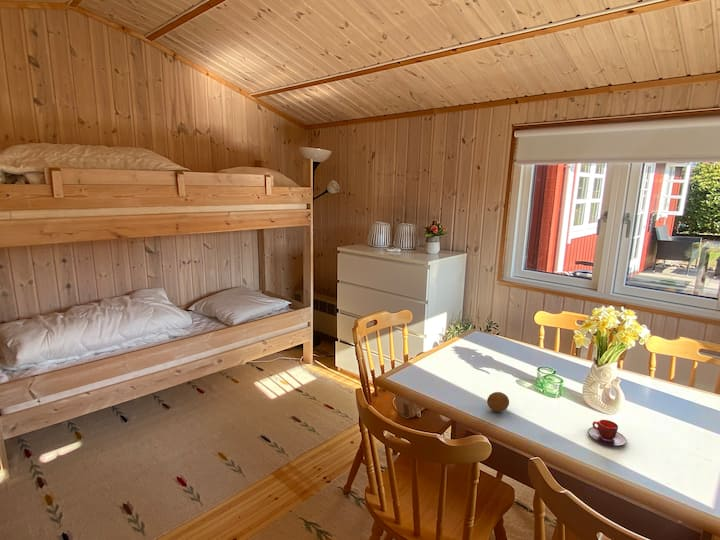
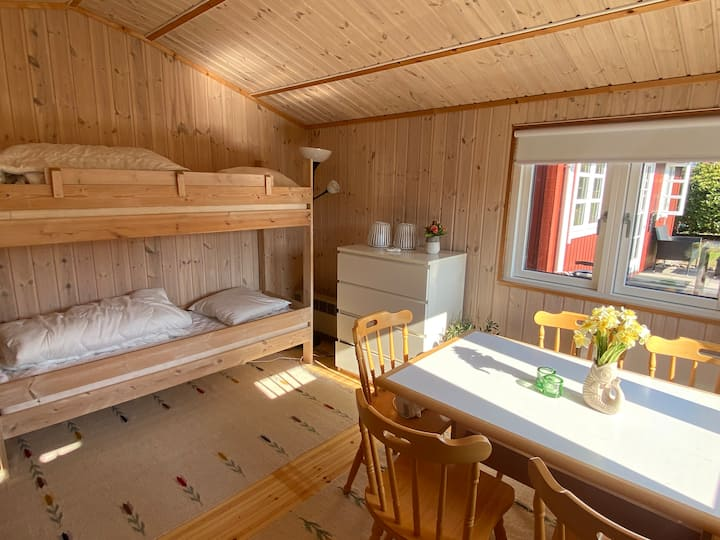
- teacup (607, 431)
- fruit (498, 401)
